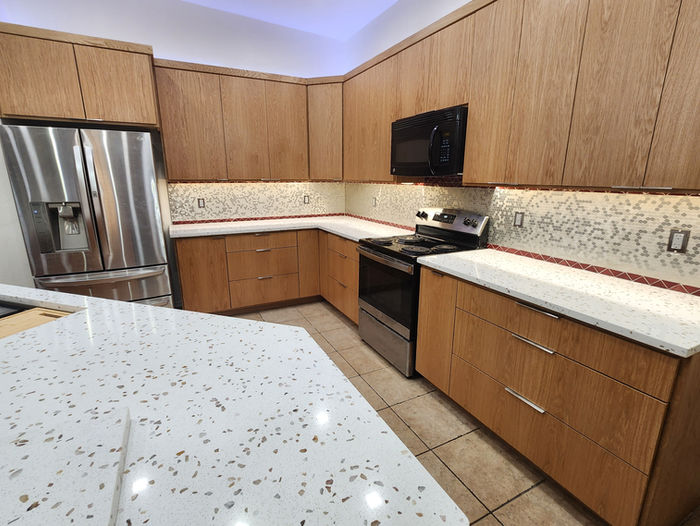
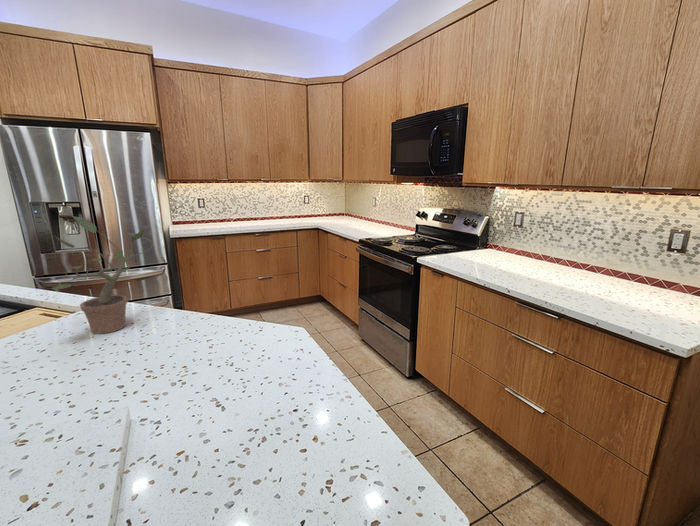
+ potted plant (110, 272)
